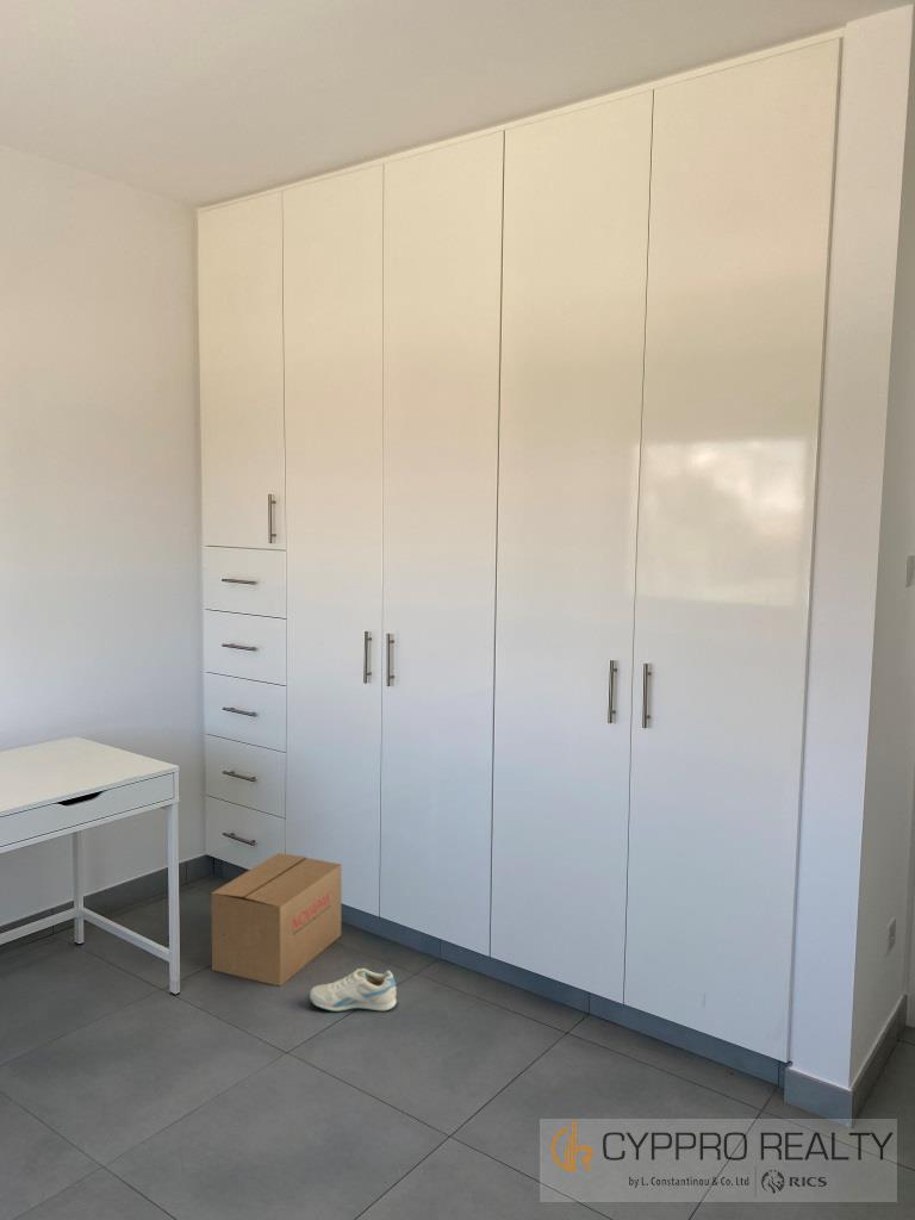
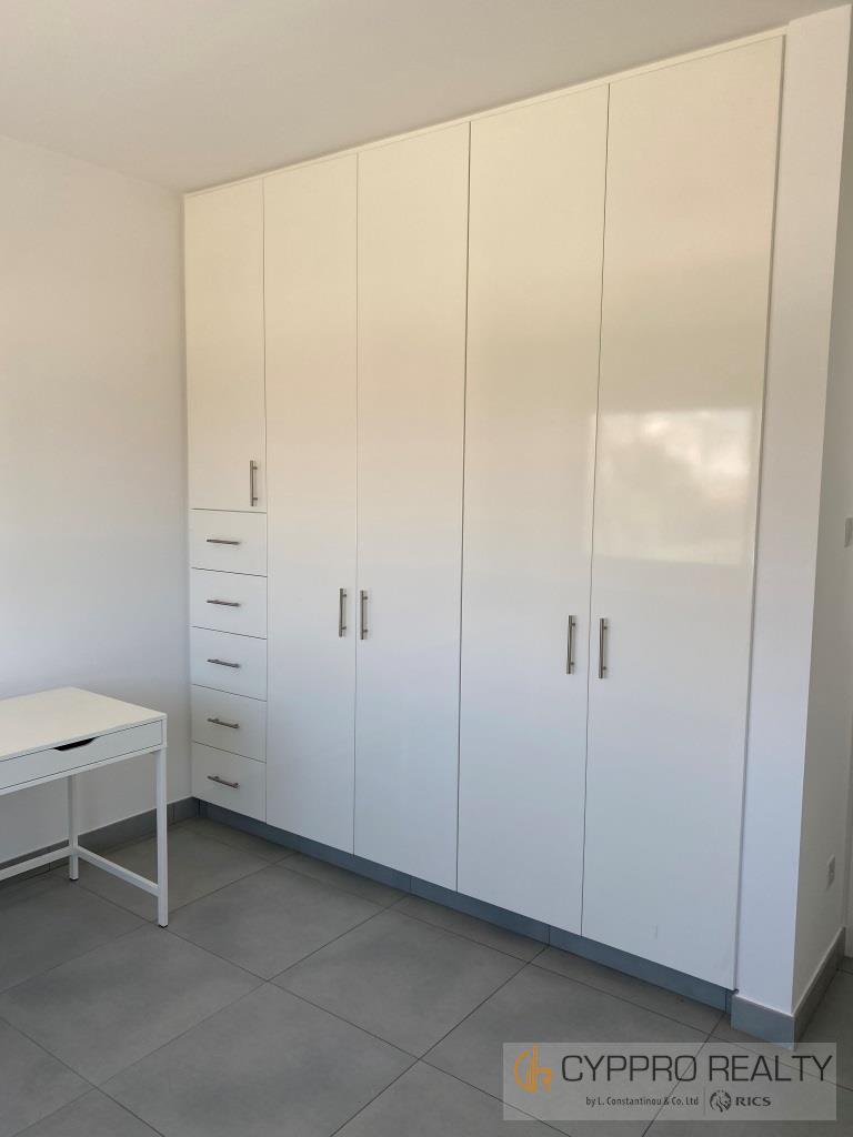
- cardboard box (279, 914)
- sneaker (353, 988)
